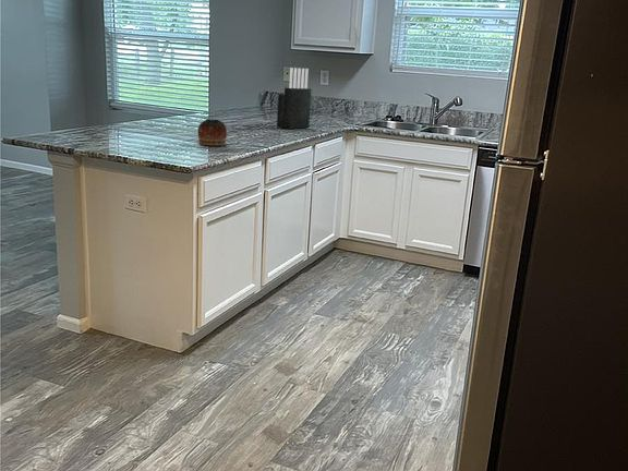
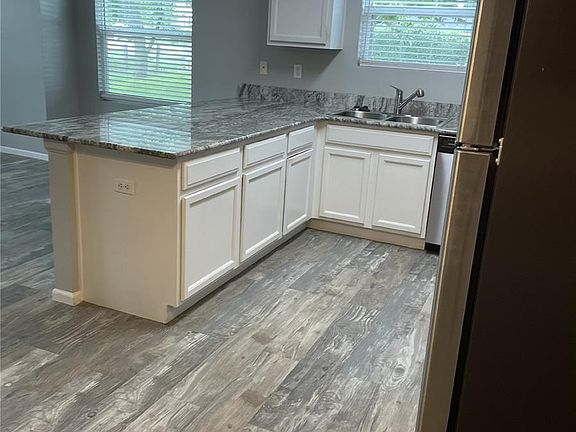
- bowl (212, 132)
- knife block (292, 97)
